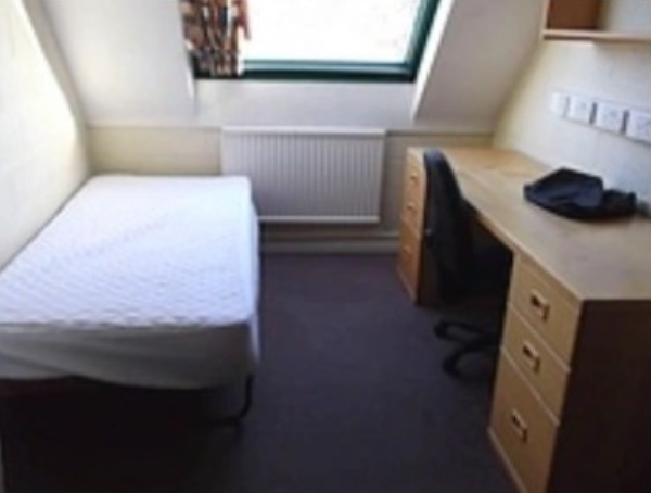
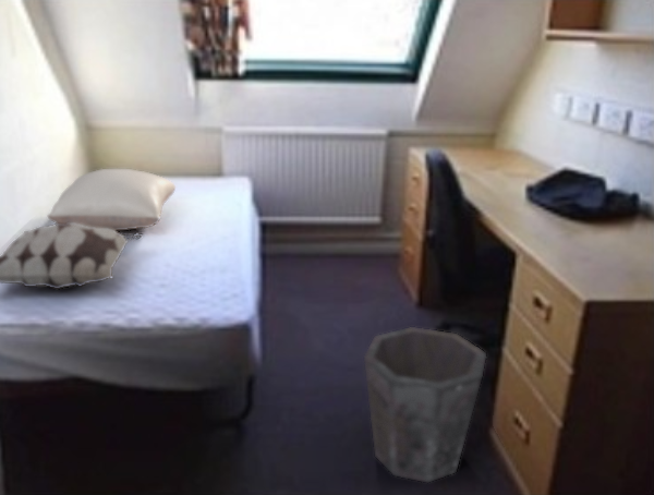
+ pillow (116, 198)
+ decorative pillow (65, 253)
+ waste bin (421, 406)
